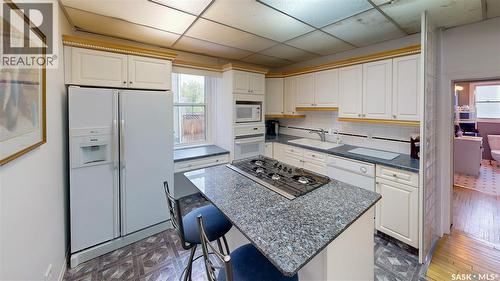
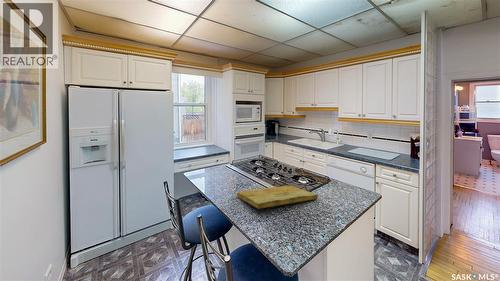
+ cutting board (276, 194)
